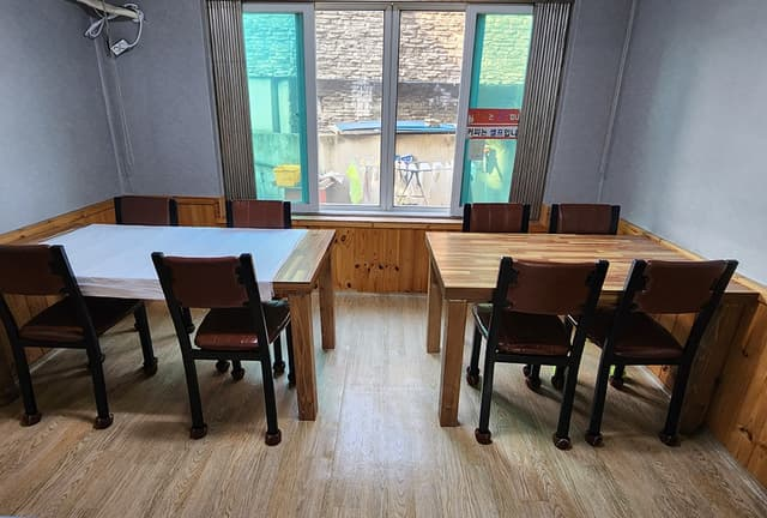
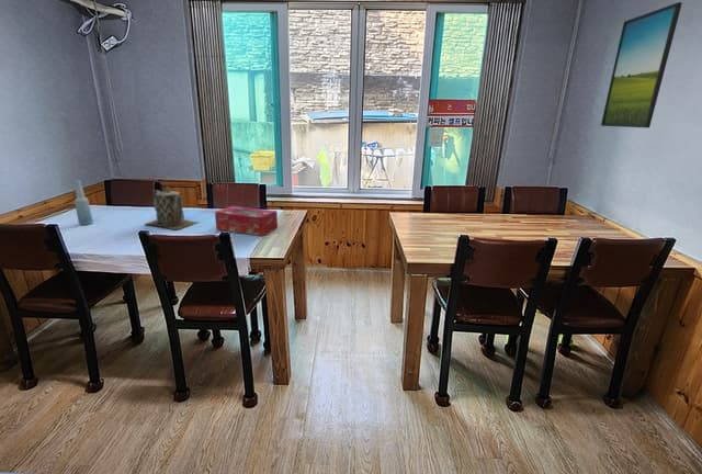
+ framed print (635, 71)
+ teapot (170, 204)
+ bottle (81, 202)
+ tissue box (247, 219)
